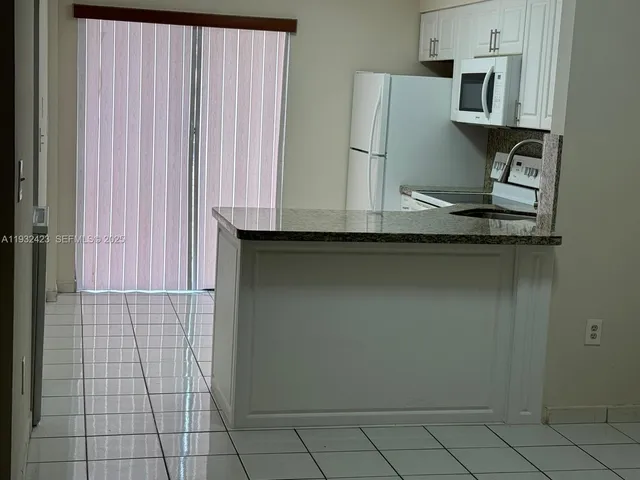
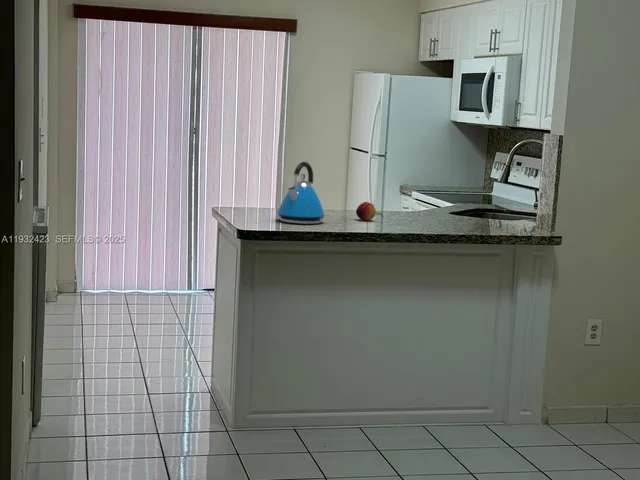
+ kettle (303, 191)
+ fruit (366, 211)
